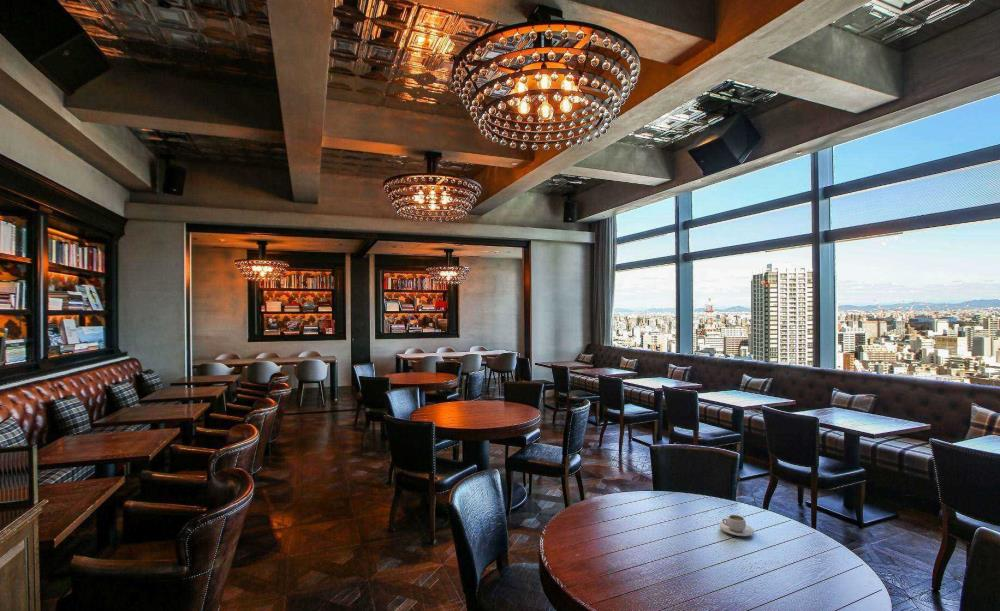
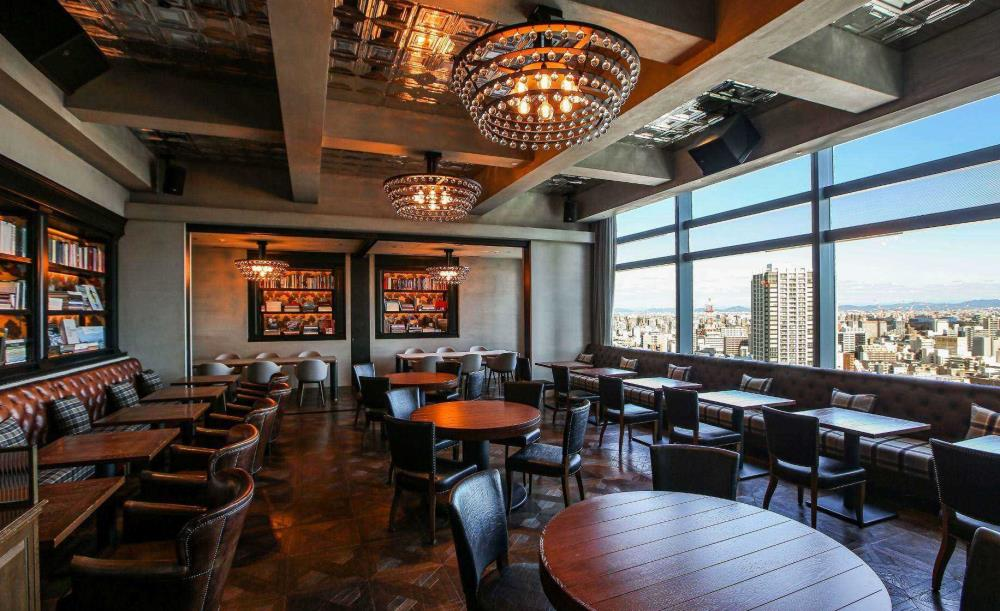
- teacup (736, 524)
